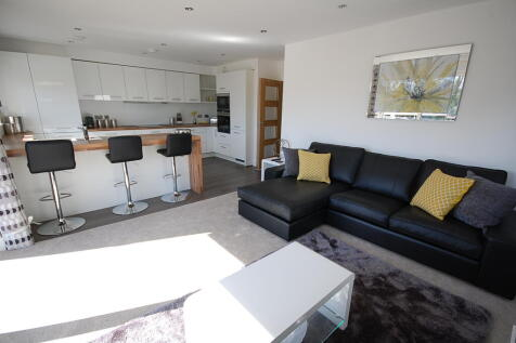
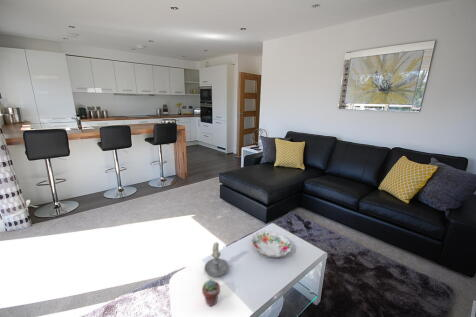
+ potted succulent (211, 291)
+ candle (216, 256)
+ decorative bowl (270, 245)
